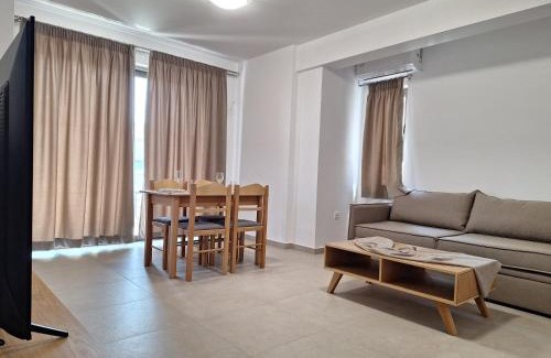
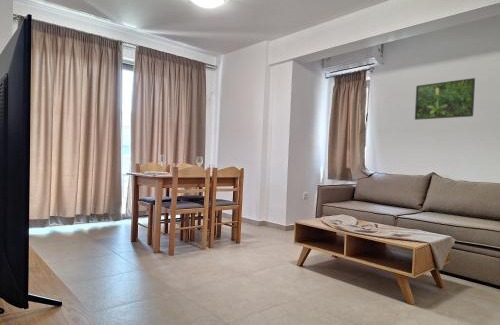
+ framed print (443, 100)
